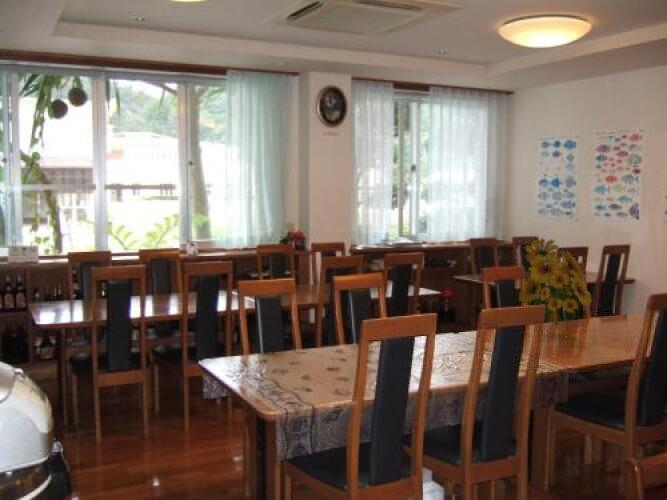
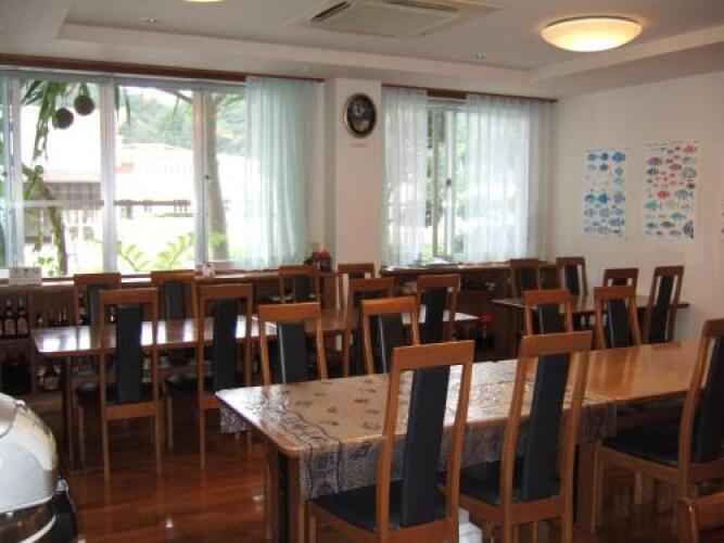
- flower bouquet (555, 286)
